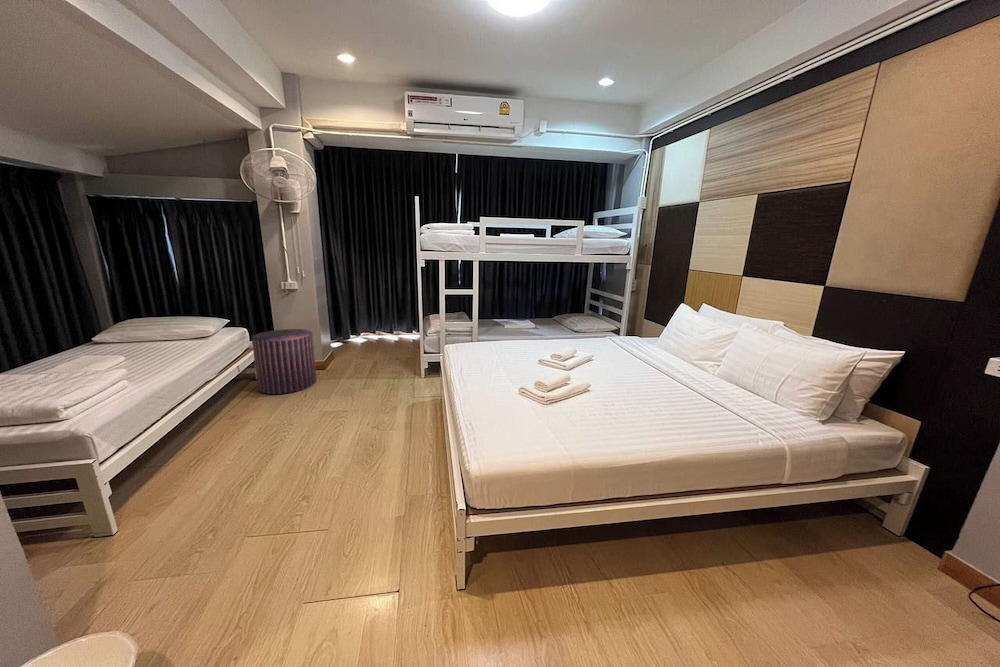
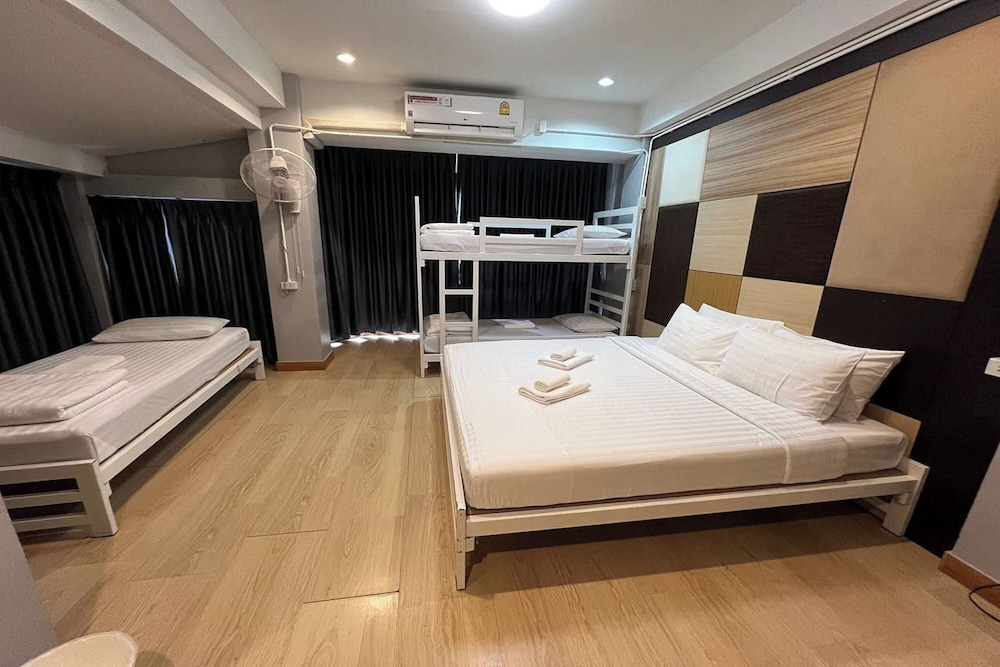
- pouf (285, 359)
